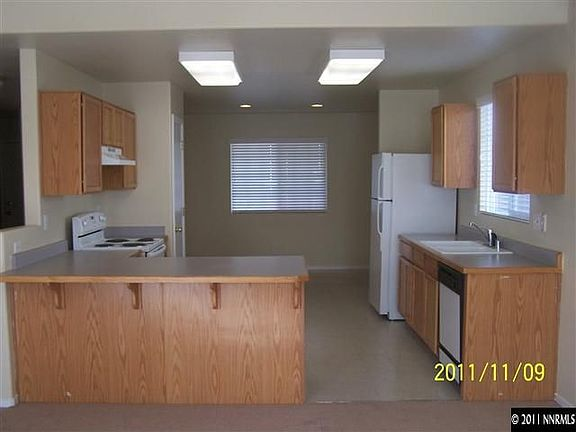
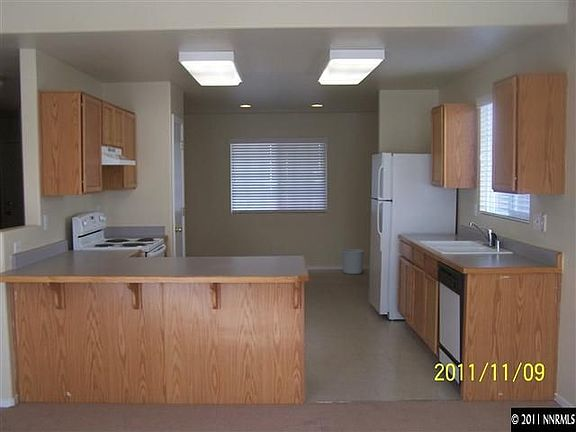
+ waste bin (352, 261)
